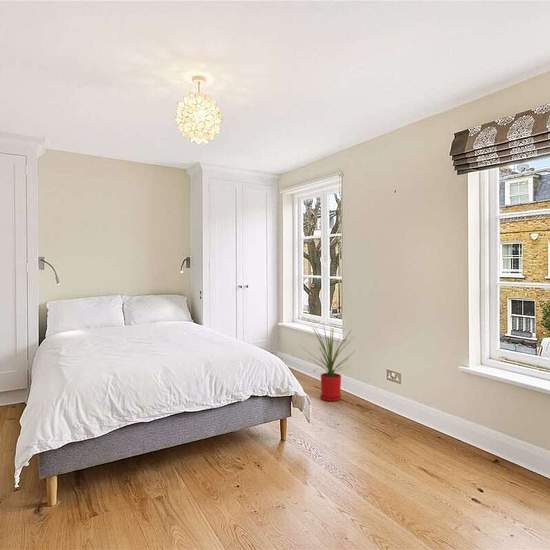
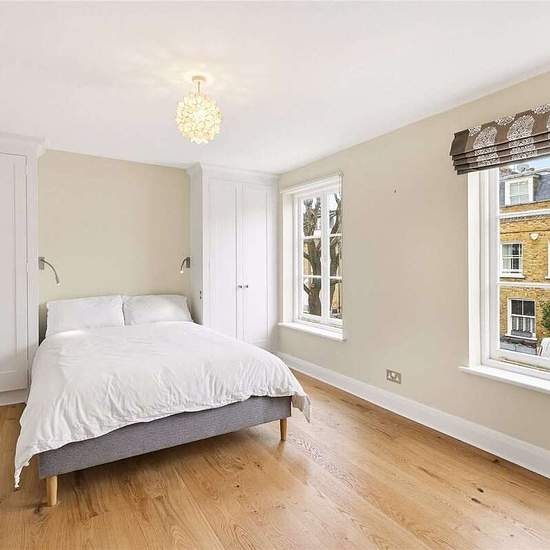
- house plant (331, 360)
